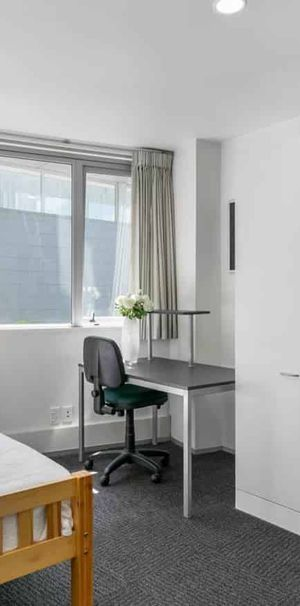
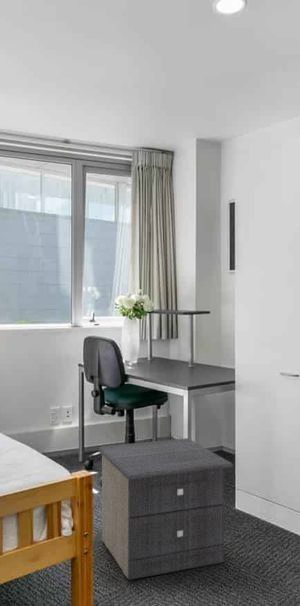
+ nightstand (162, 504)
